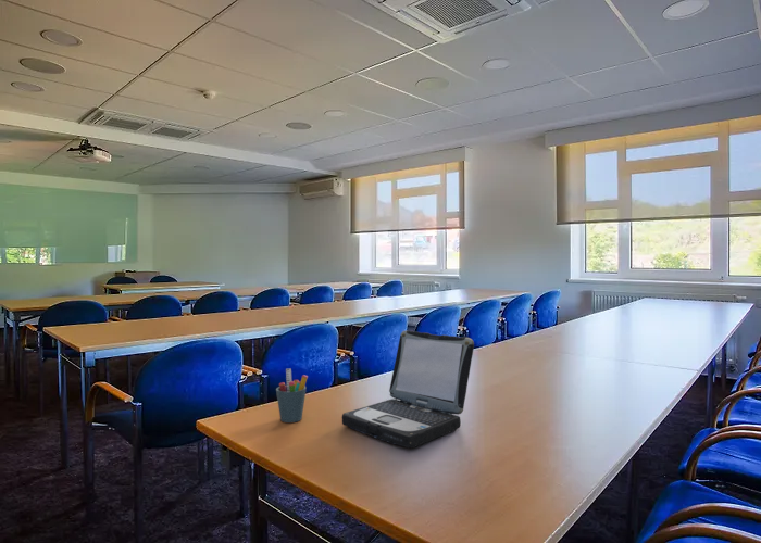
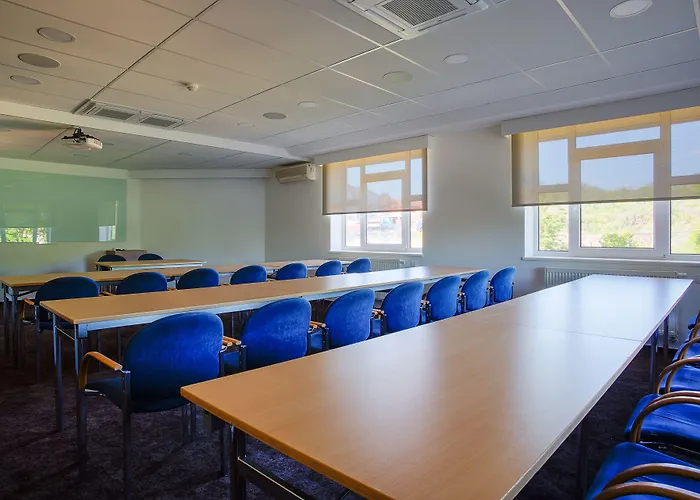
- laptop (408, 380)
- pen holder (291, 395)
